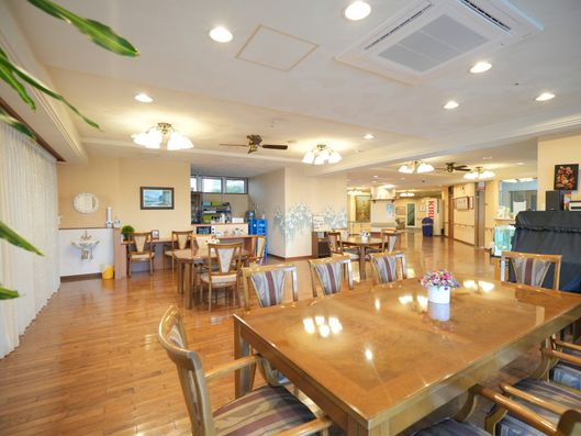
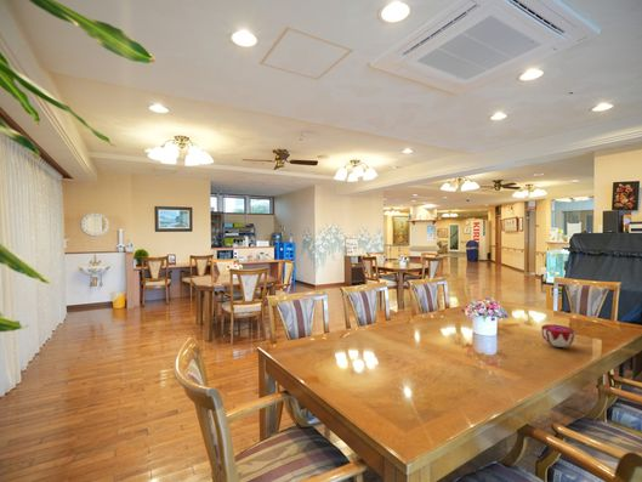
+ decorative bowl (557, 336)
